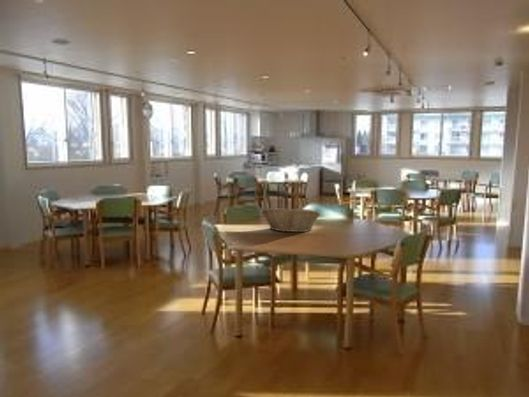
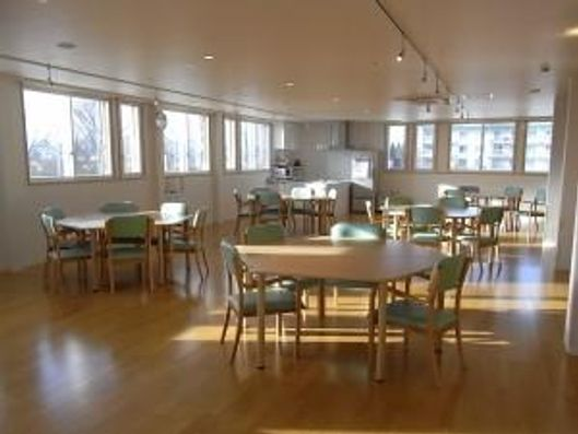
- fruit basket (290, 217)
